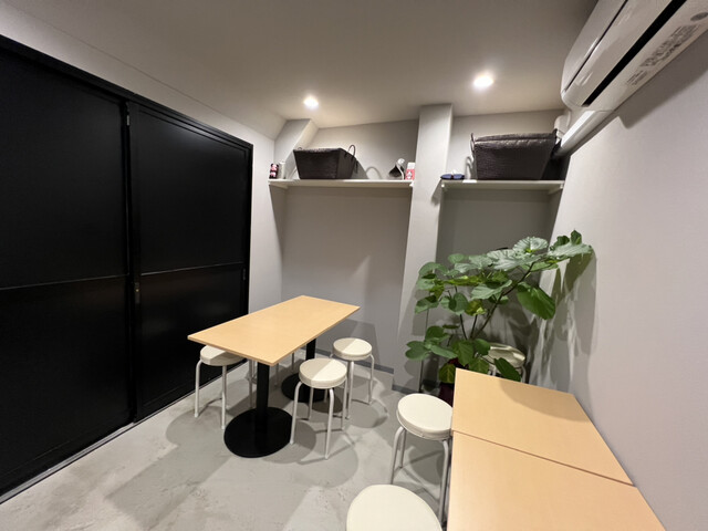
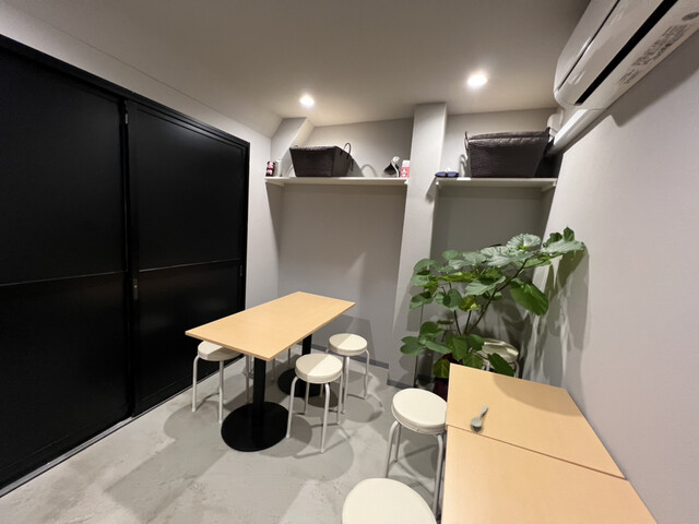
+ spoon (479, 415)
